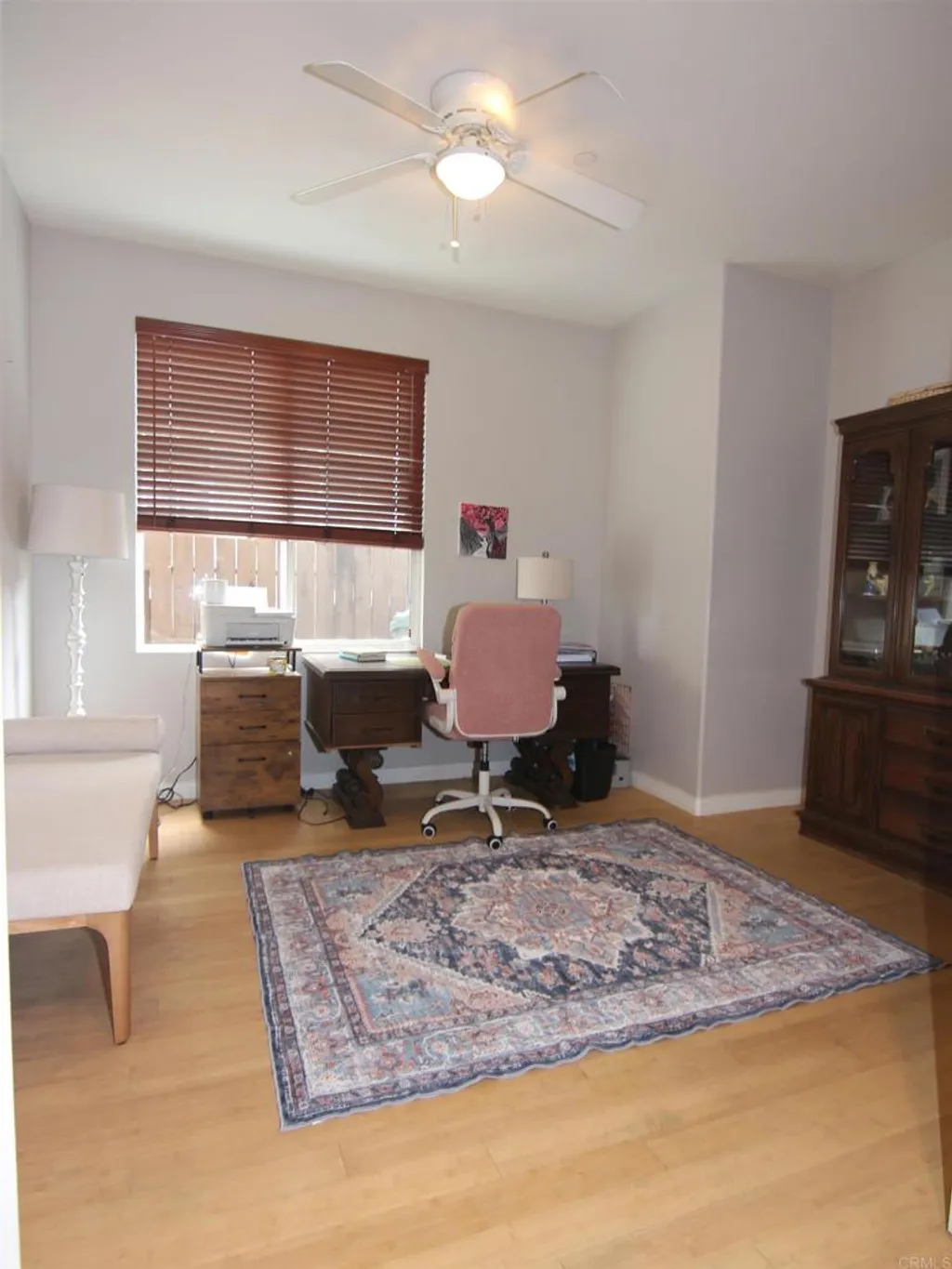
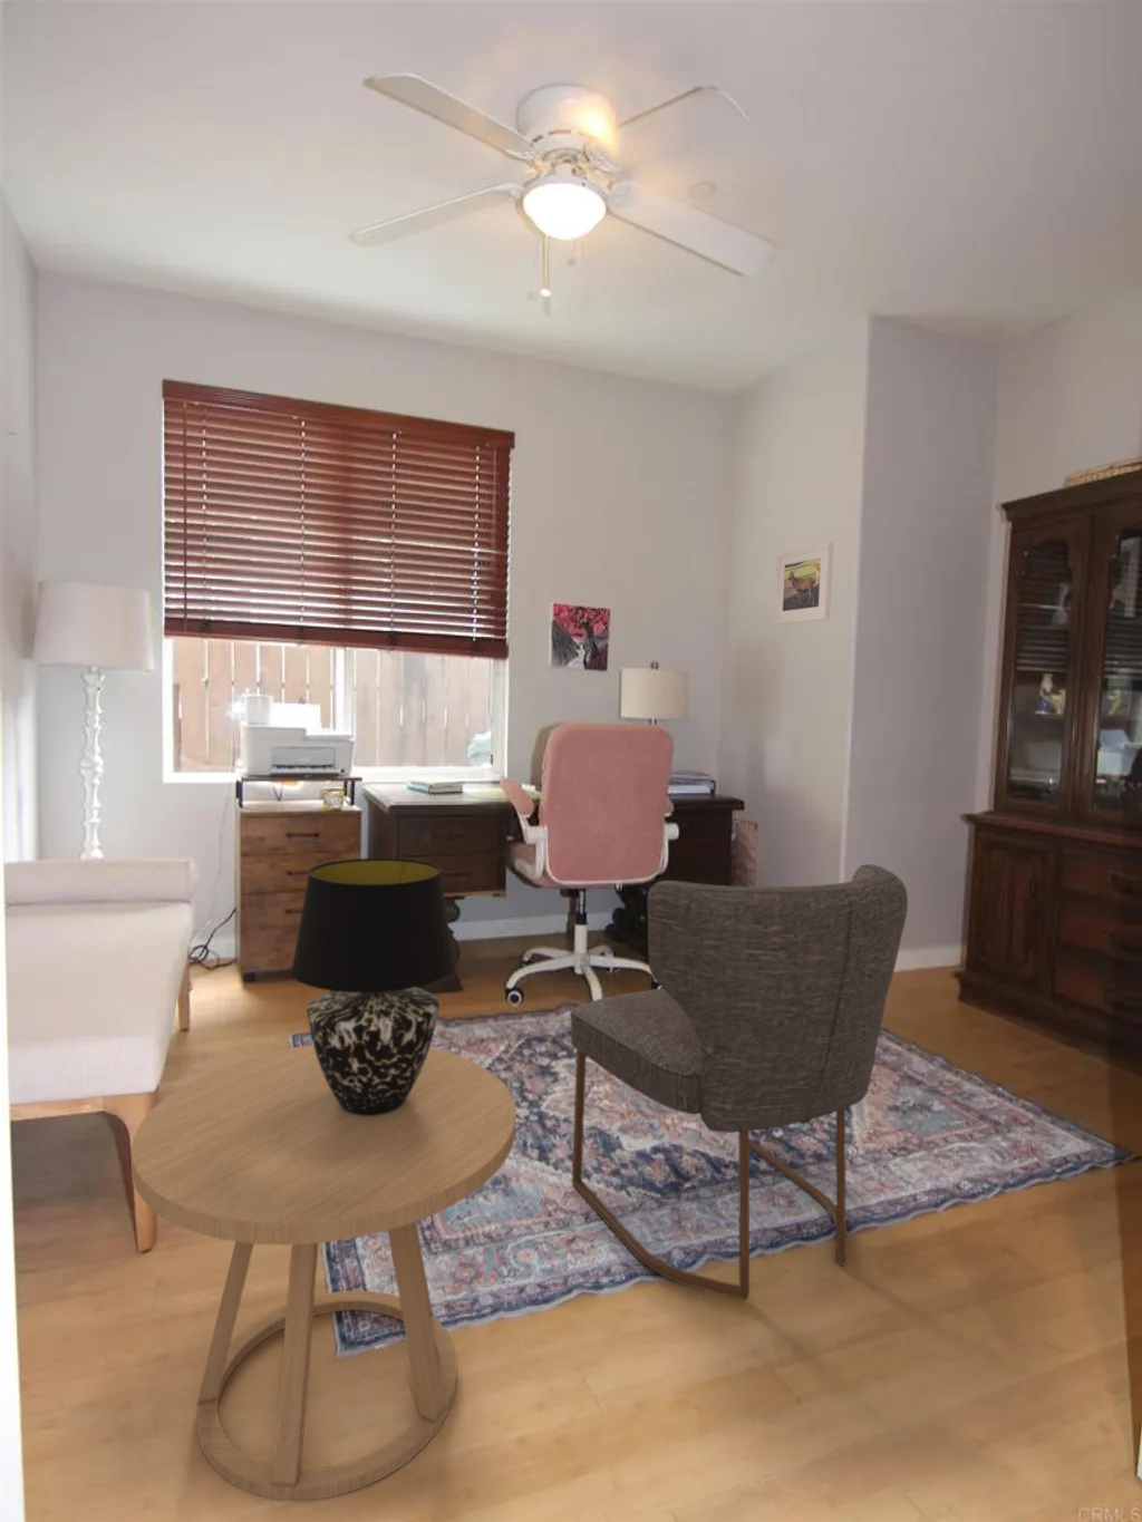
+ chair (741, 1046)
+ side table (332, 1241)
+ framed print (801, 585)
+ table lamp (373, 986)
